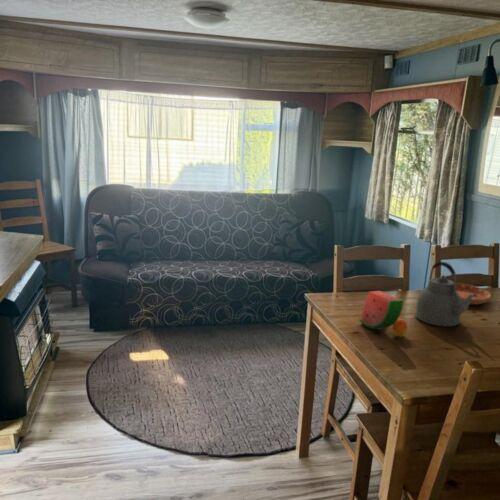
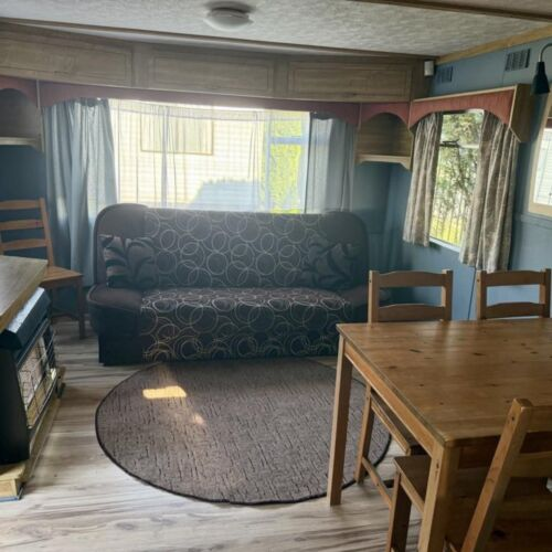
- watermelon (384, 310)
- kettle (448, 294)
- saucer (463, 294)
